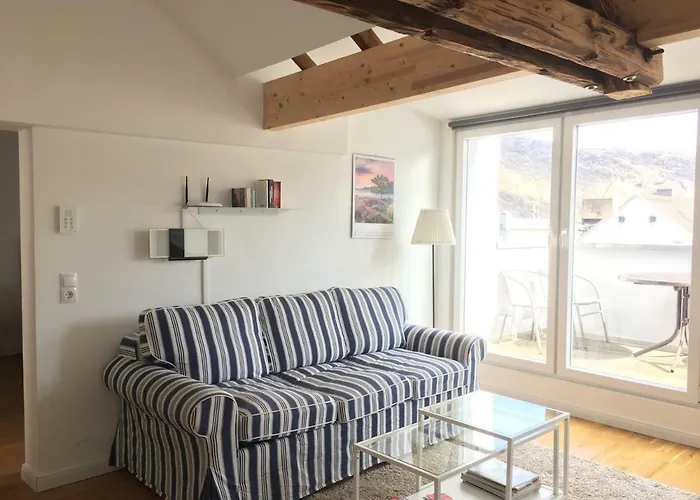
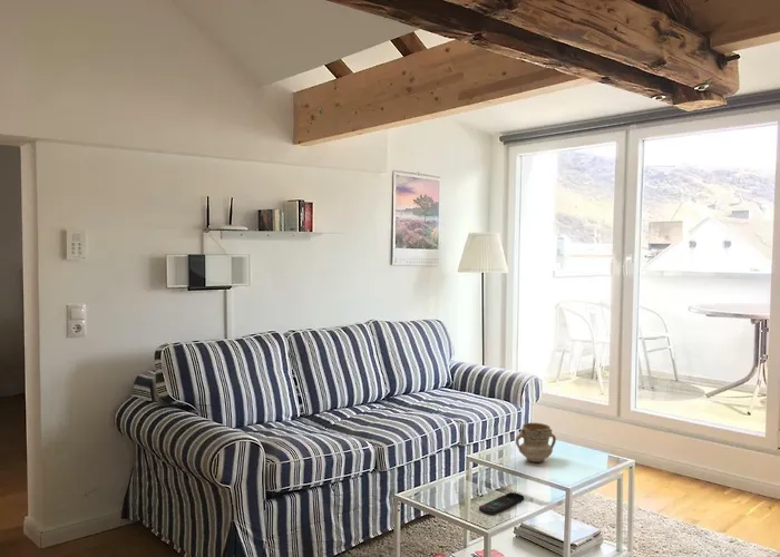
+ remote control (501, 502)
+ mug (535, 442)
